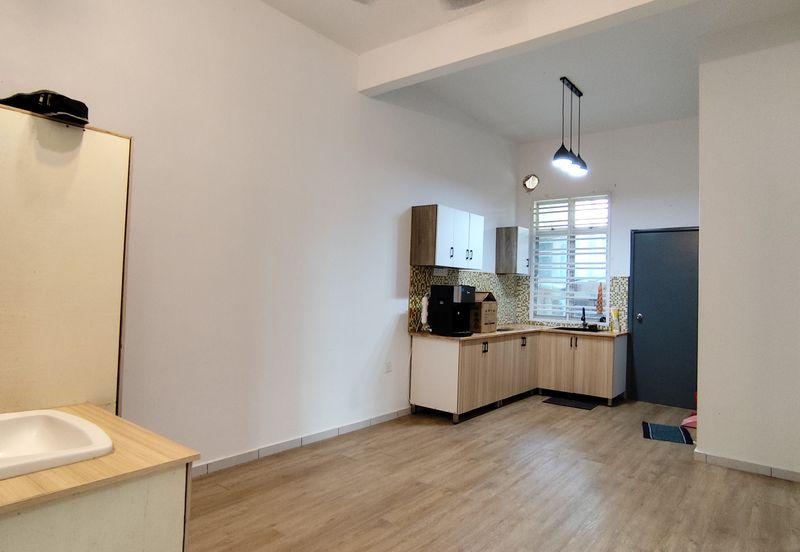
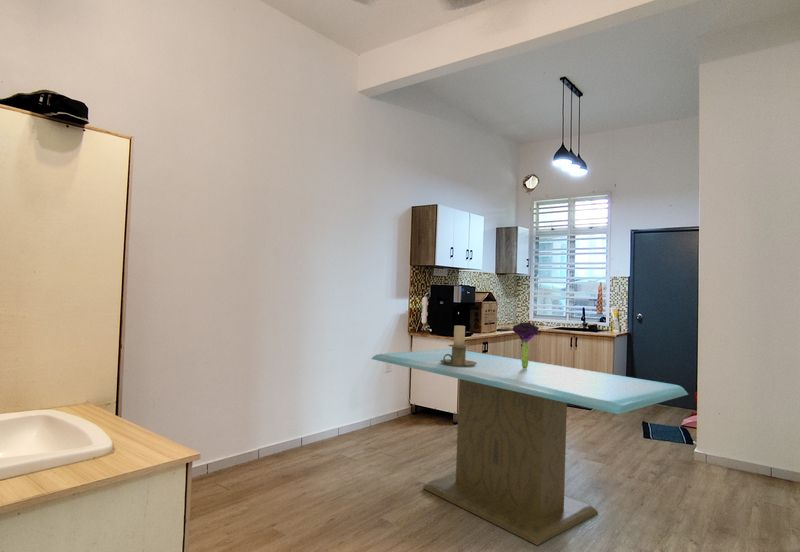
+ candle holder (459, 344)
+ dining table (505, 433)
+ bouquet (525, 345)
